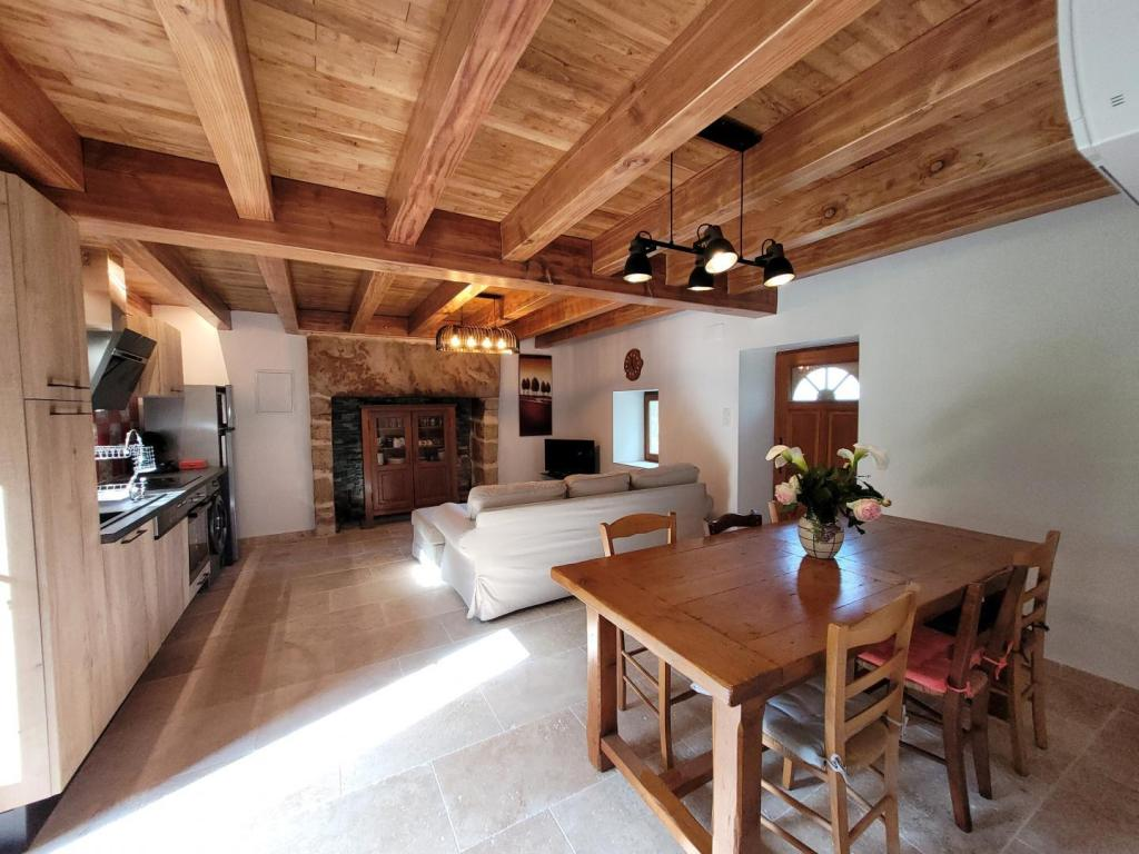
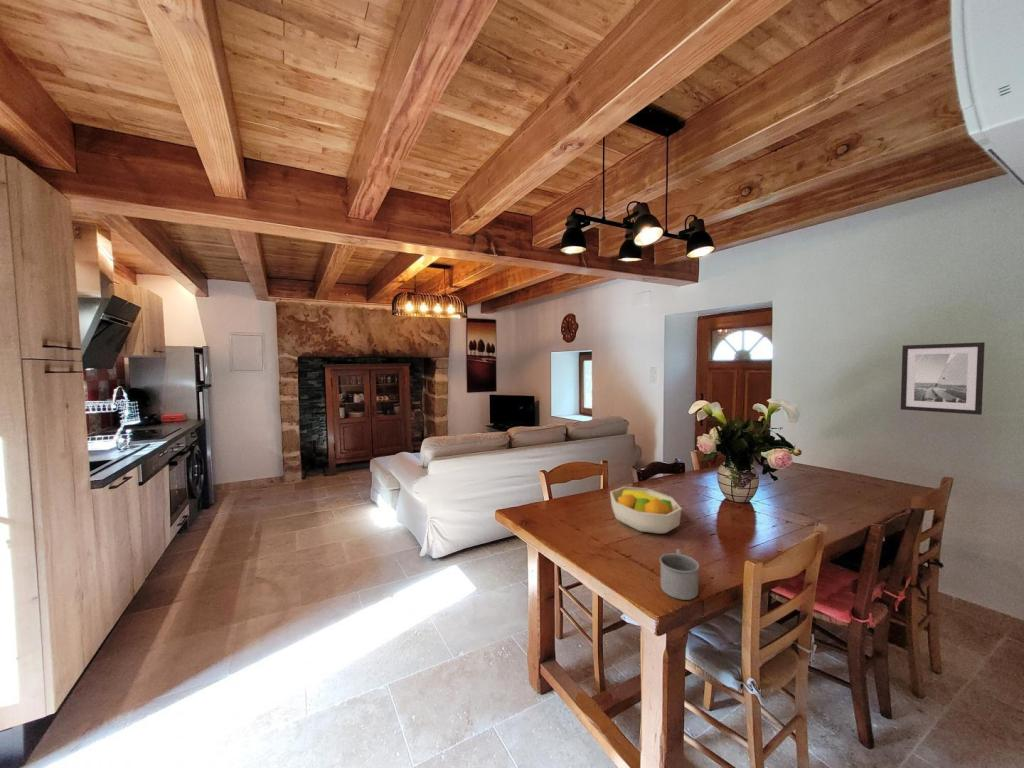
+ fruit bowl (643, 505)
+ wall art (939, 378)
+ mug (678, 573)
